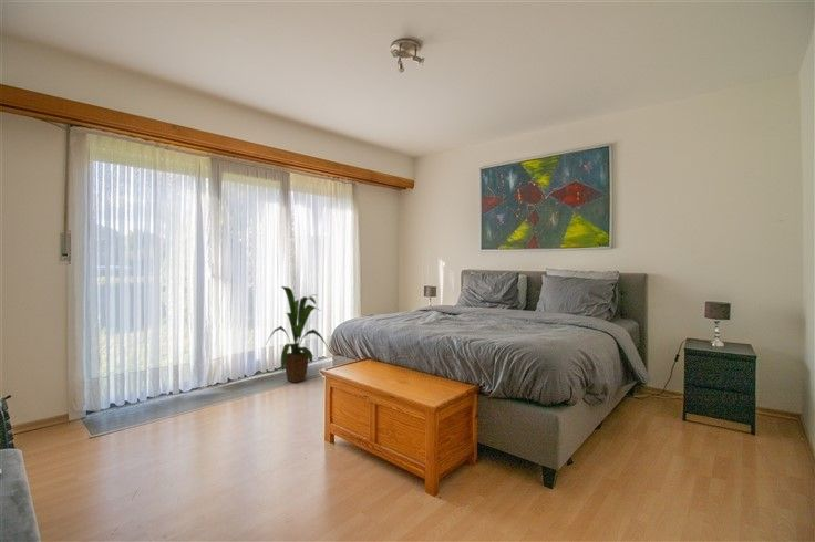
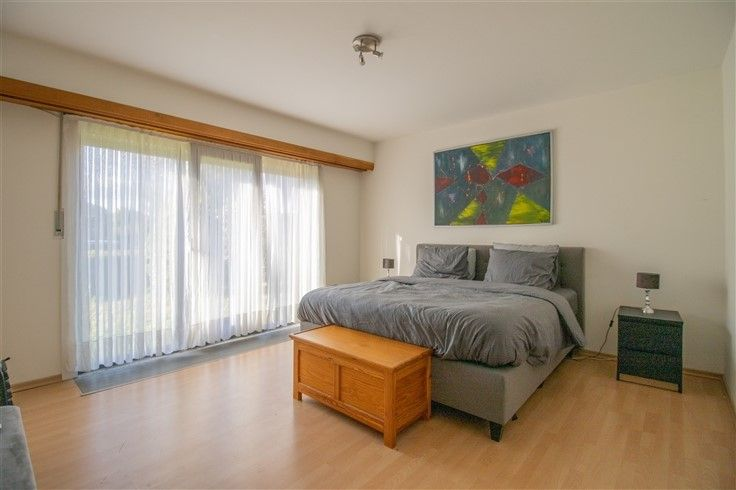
- house plant (301, 332)
